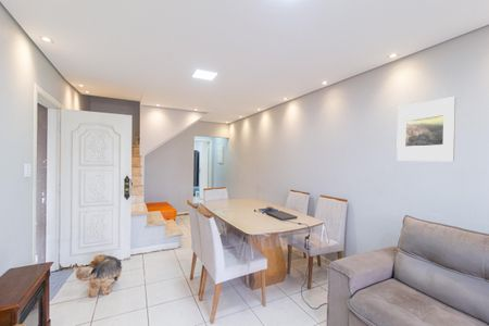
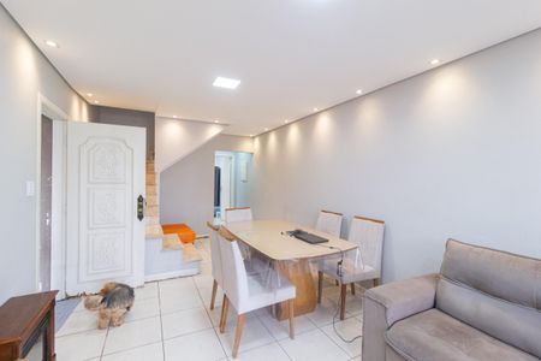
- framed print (423, 131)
